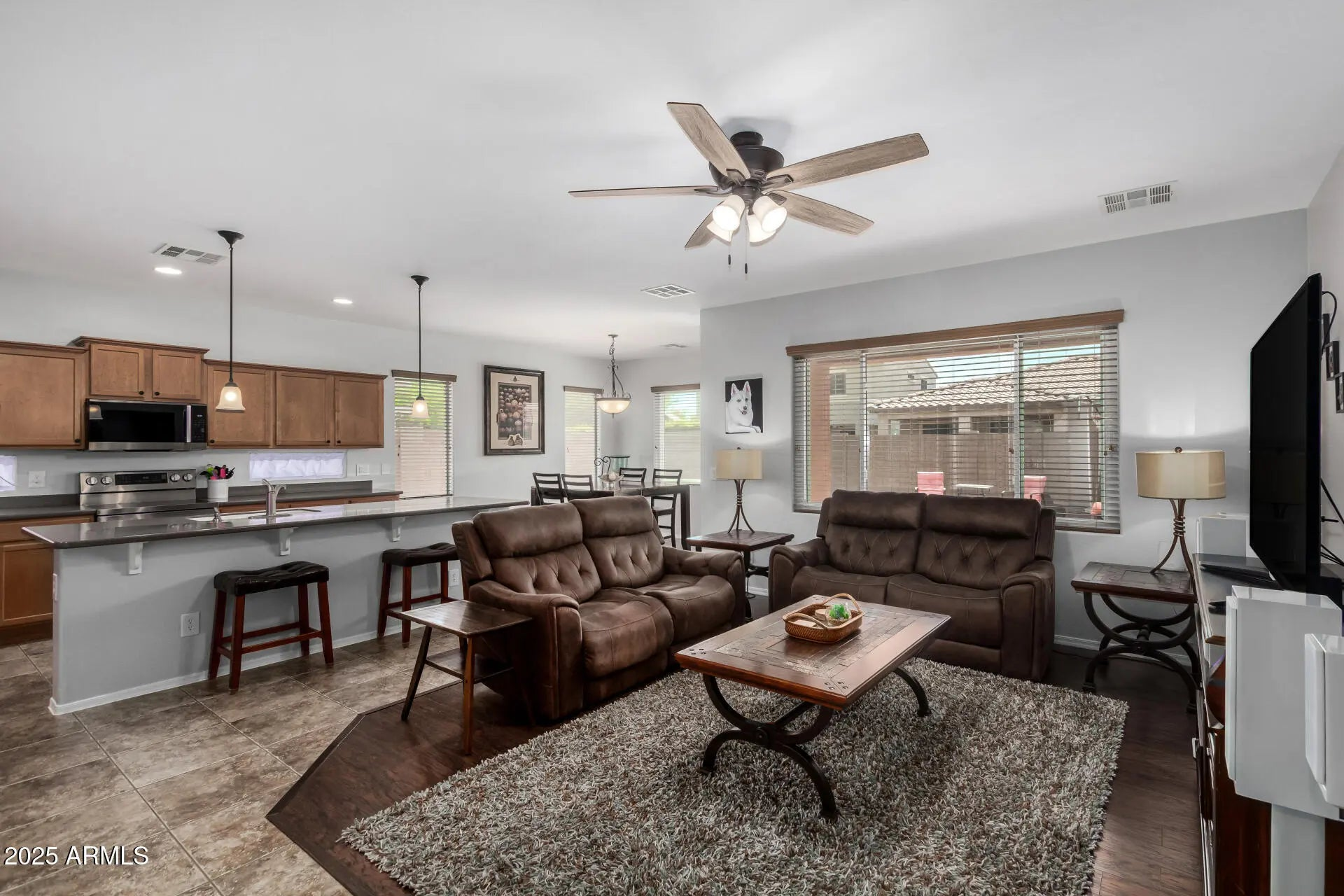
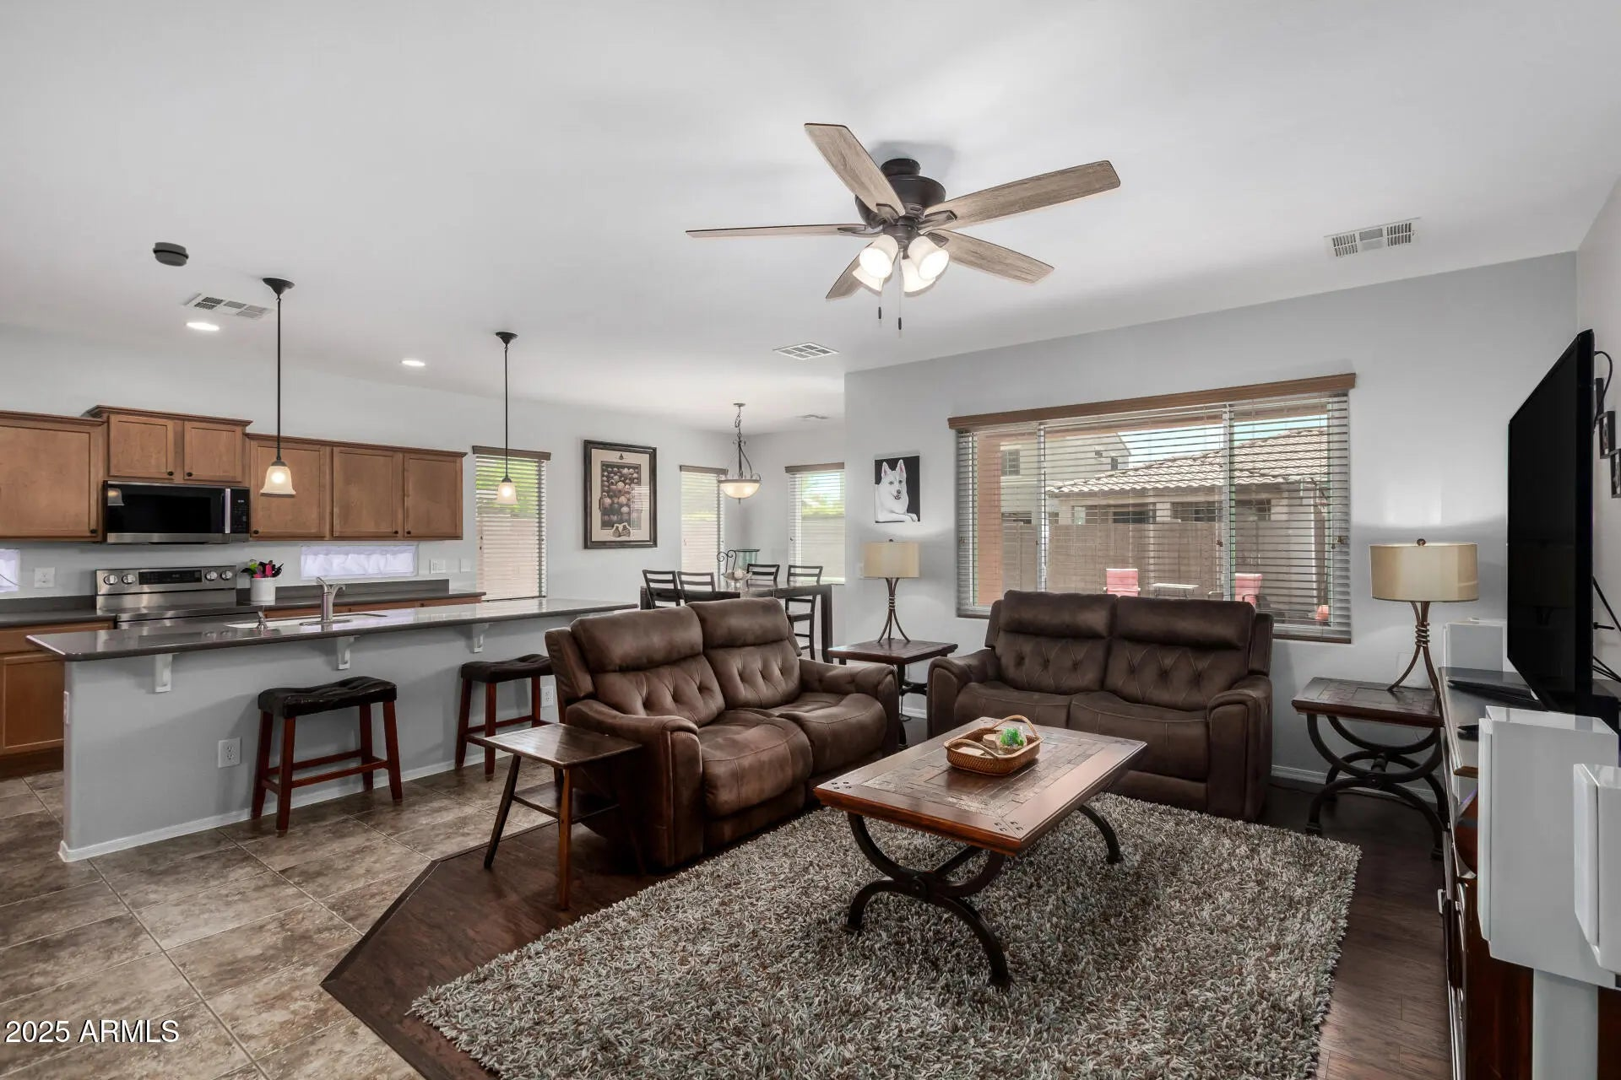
+ smoke detector (170, 254)
